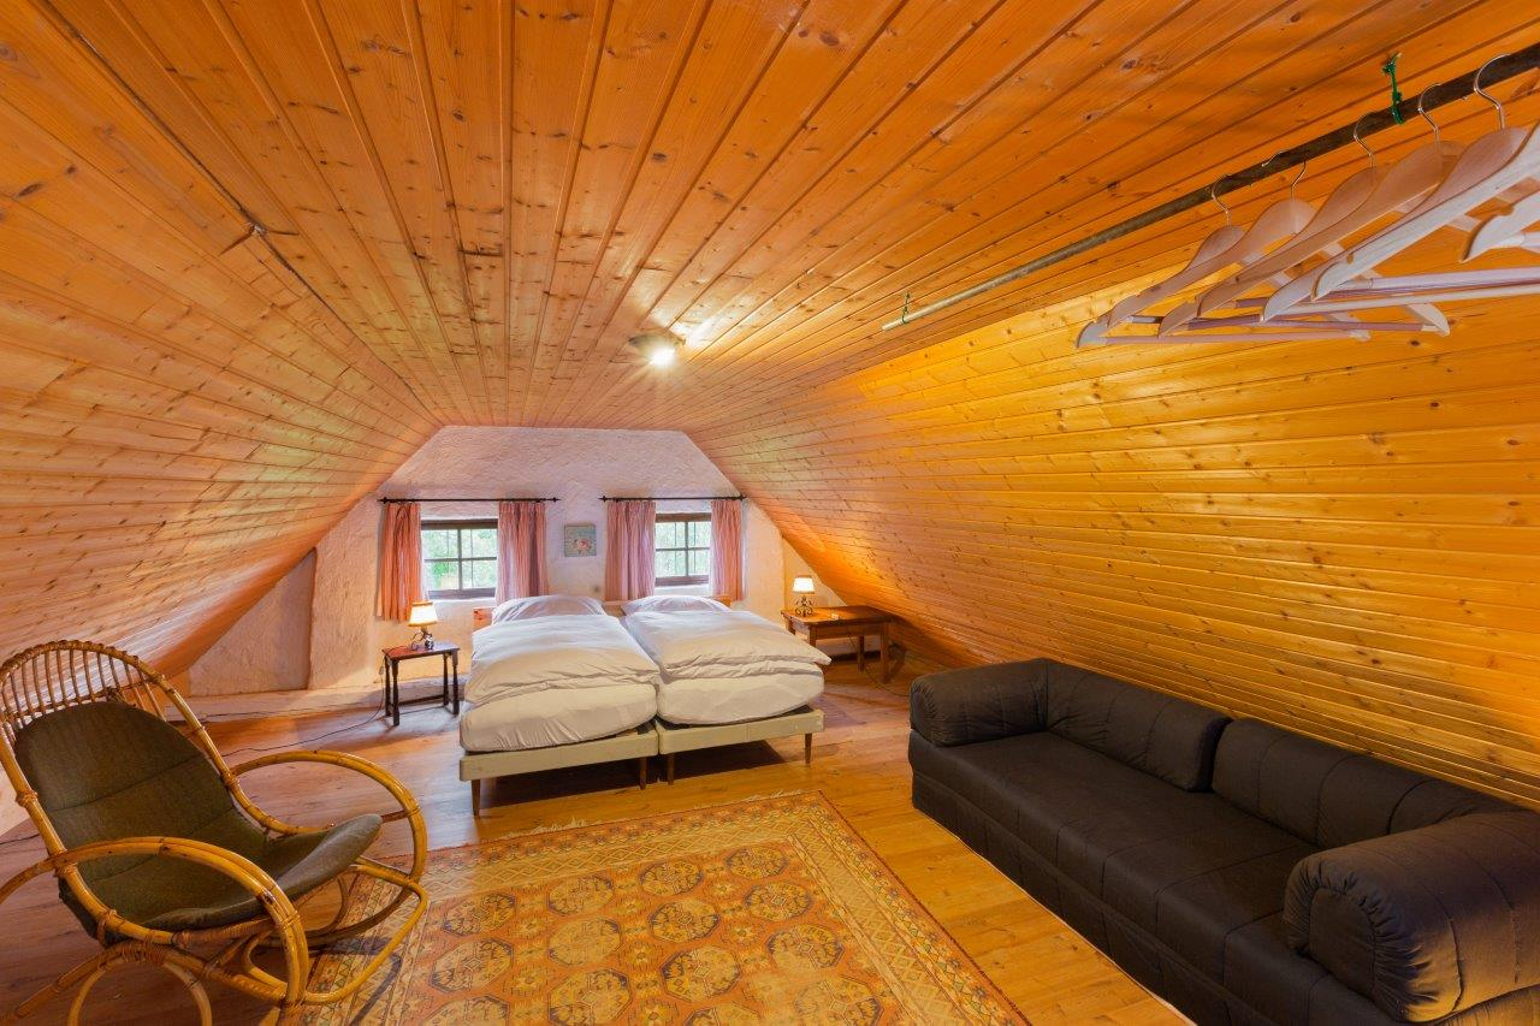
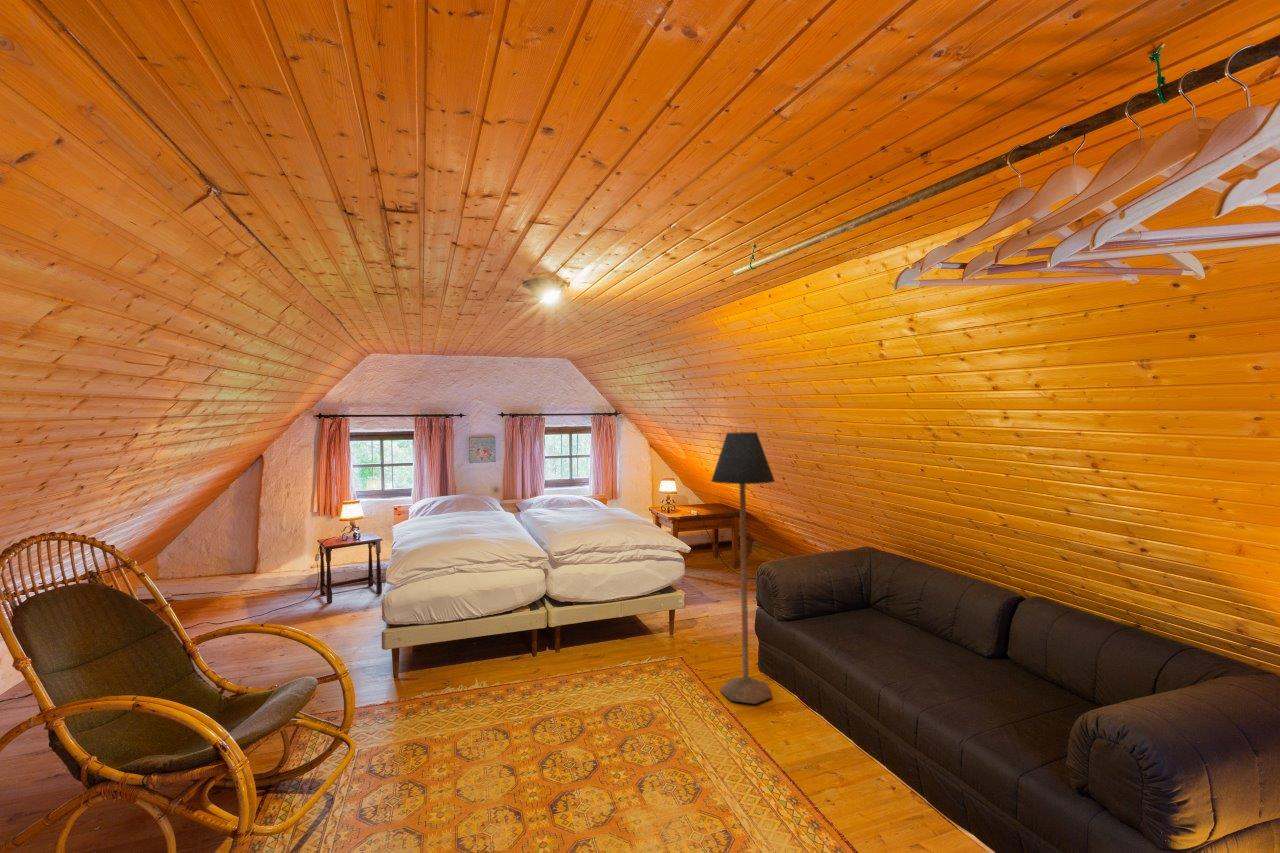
+ floor lamp (744, 561)
